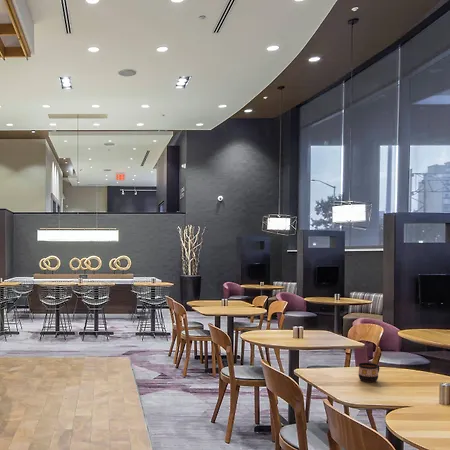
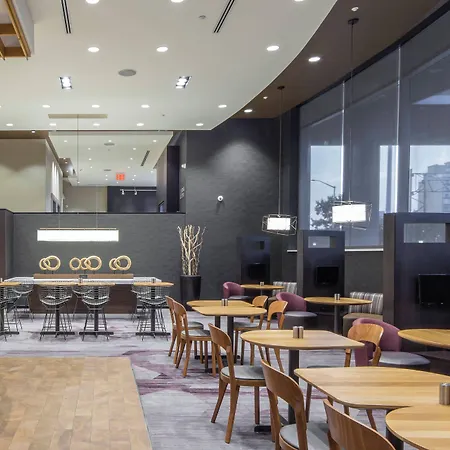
- cup (369, 372)
